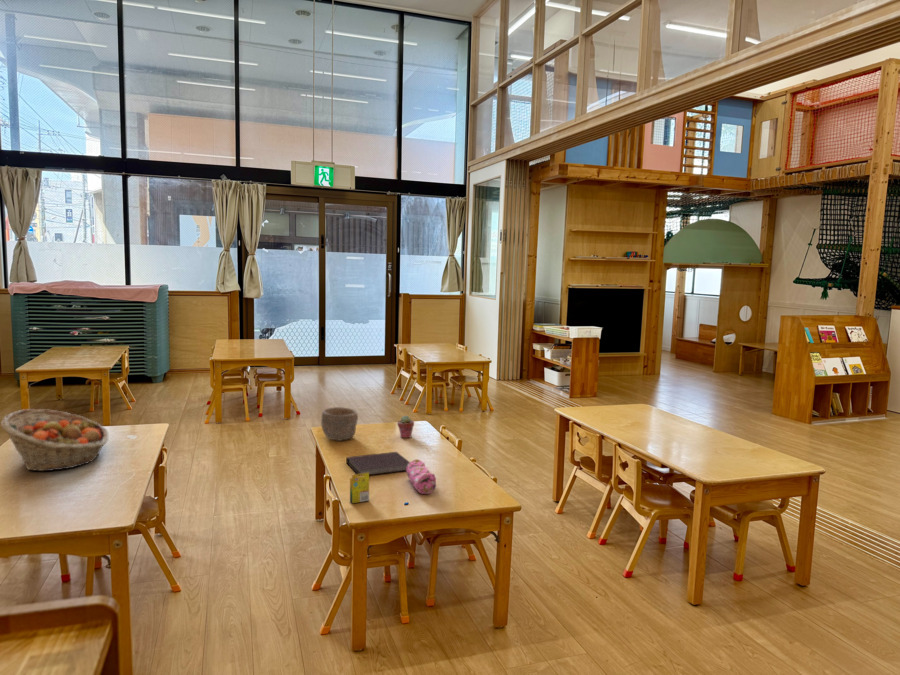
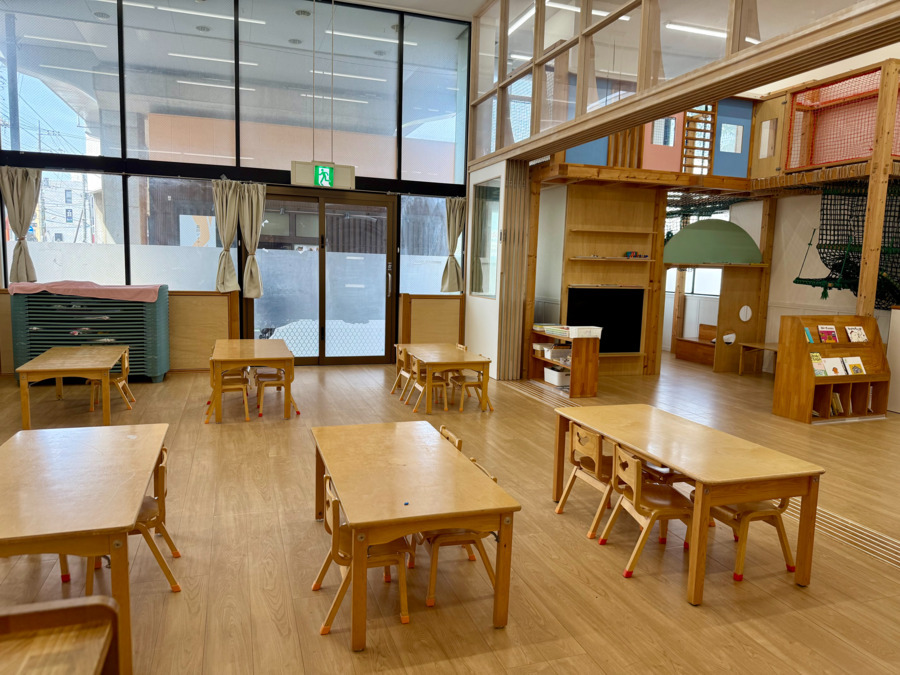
- notebook (378, 463)
- crayon box (359, 486)
- bowl (339, 424)
- pencil case (420, 475)
- fruit basket (57, 436)
- potted succulent (405, 426)
